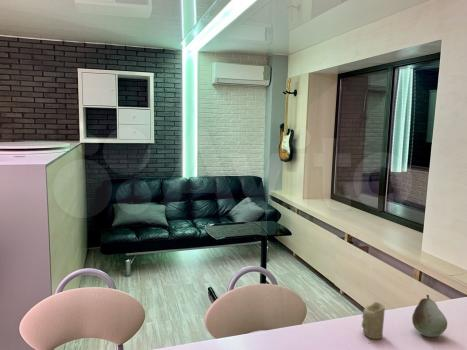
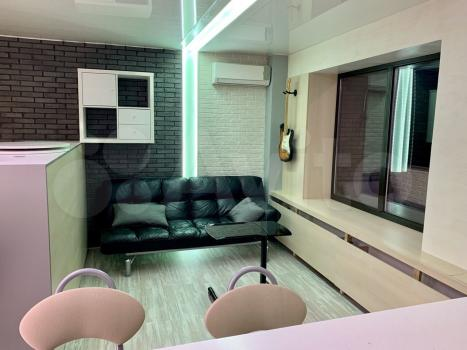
- fruit (430, 316)
- candle (372, 319)
